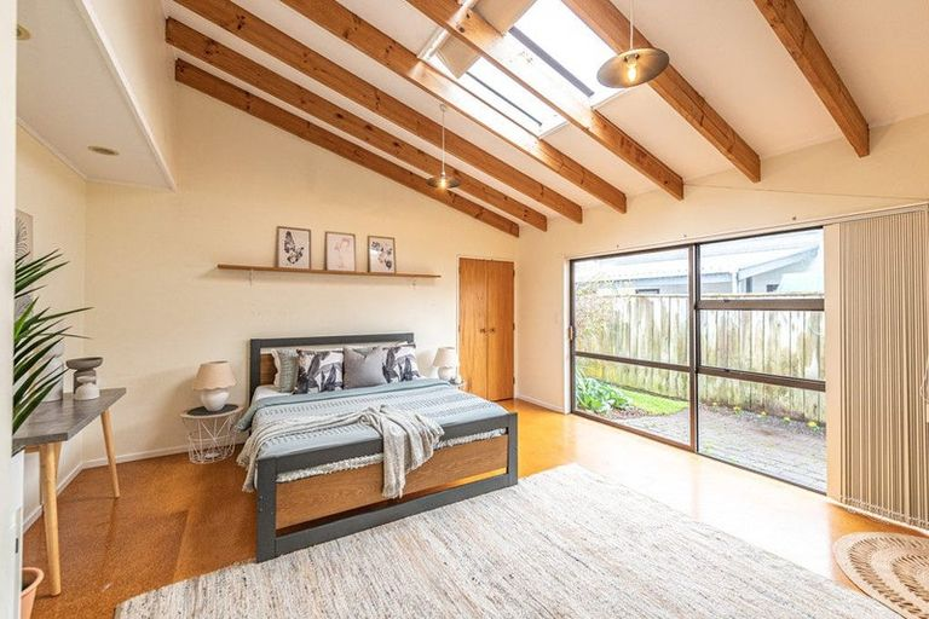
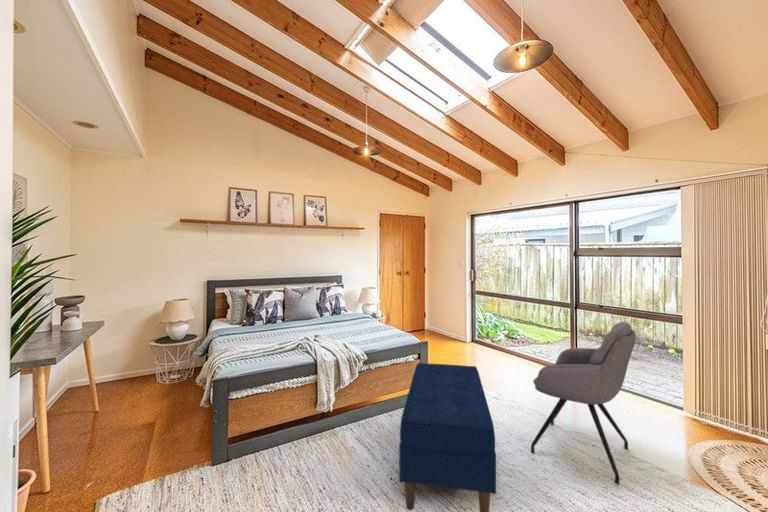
+ chair (583, 385)
+ bench (446, 423)
